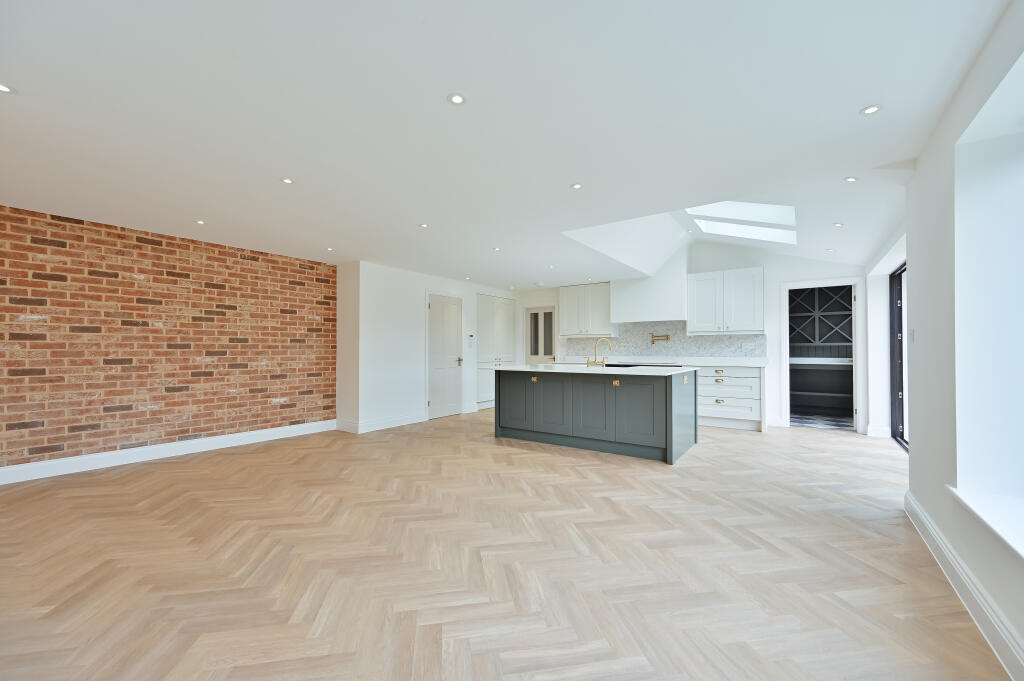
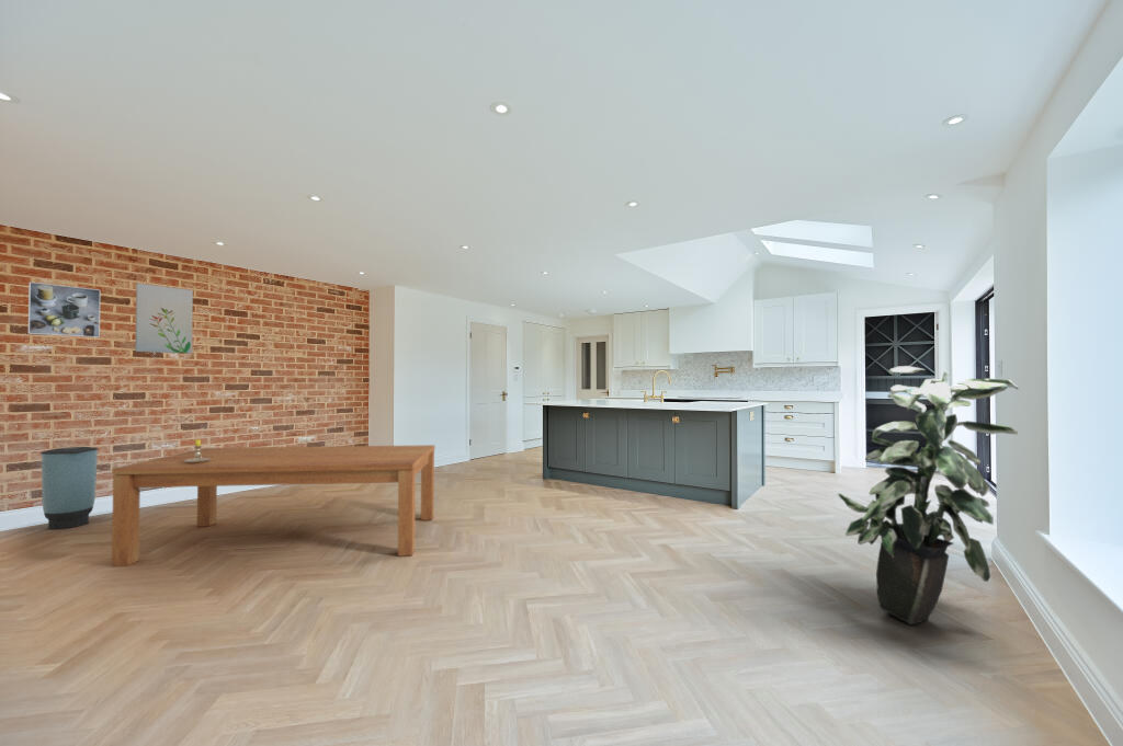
+ trash can (68, 485)
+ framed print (65, 310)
+ candlestick (197, 450)
+ wall art (165, 319)
+ indoor plant (921, 492)
+ dining table (297, 483)
